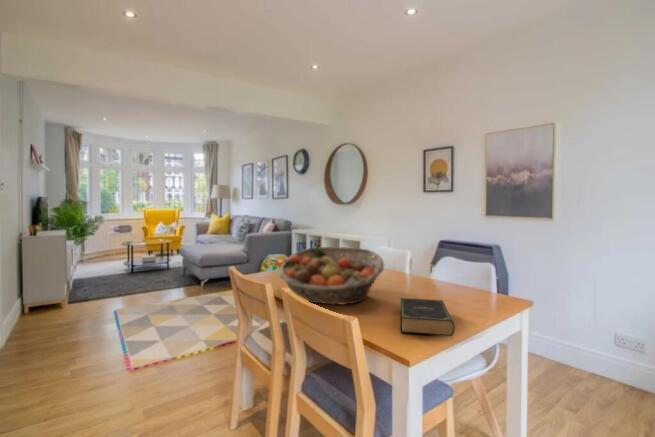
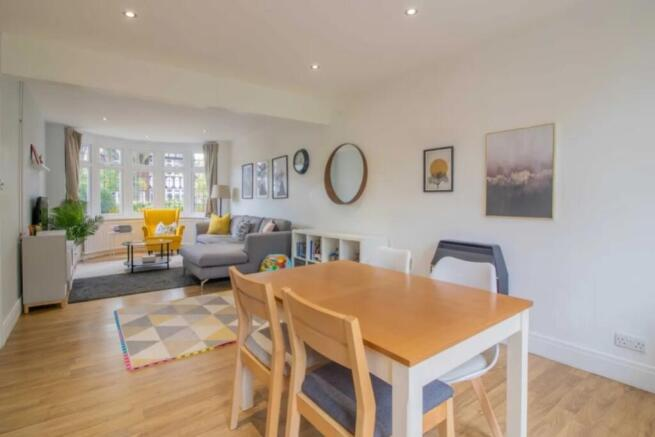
- book (424, 314)
- fruit basket (330, 273)
